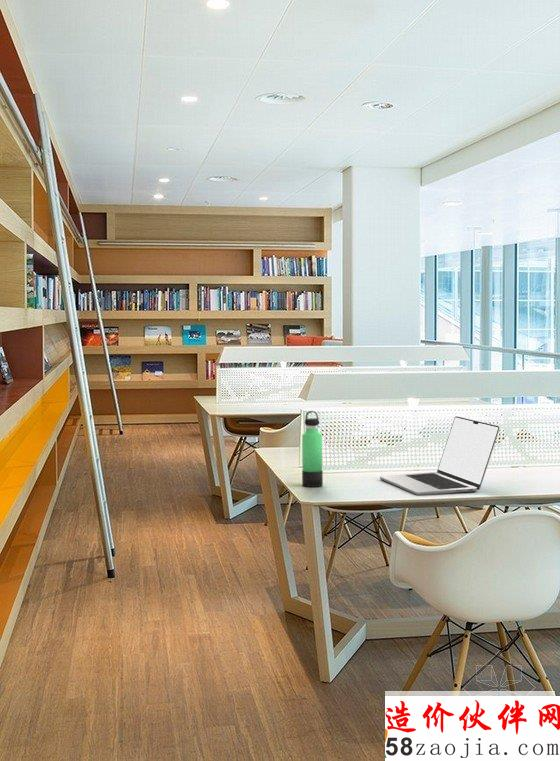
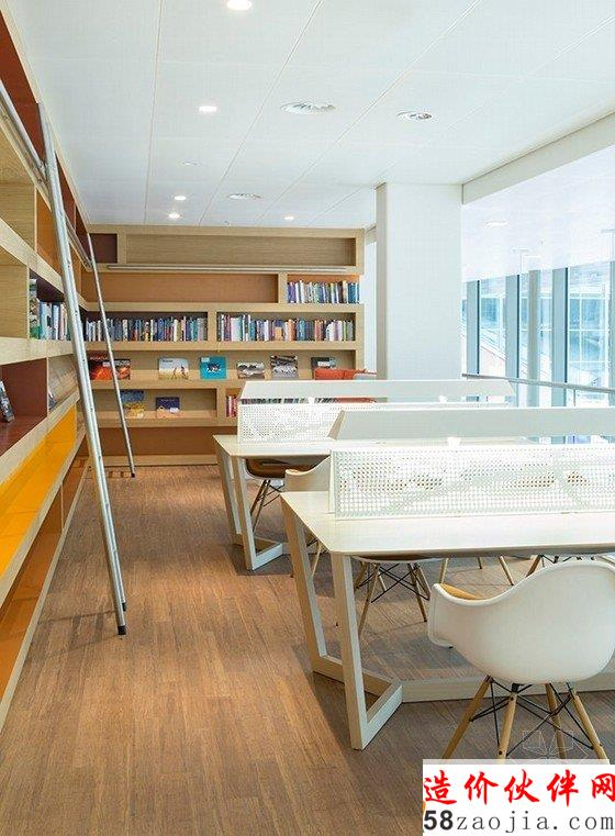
- laptop (442, 455)
- thermos bottle (312, 448)
